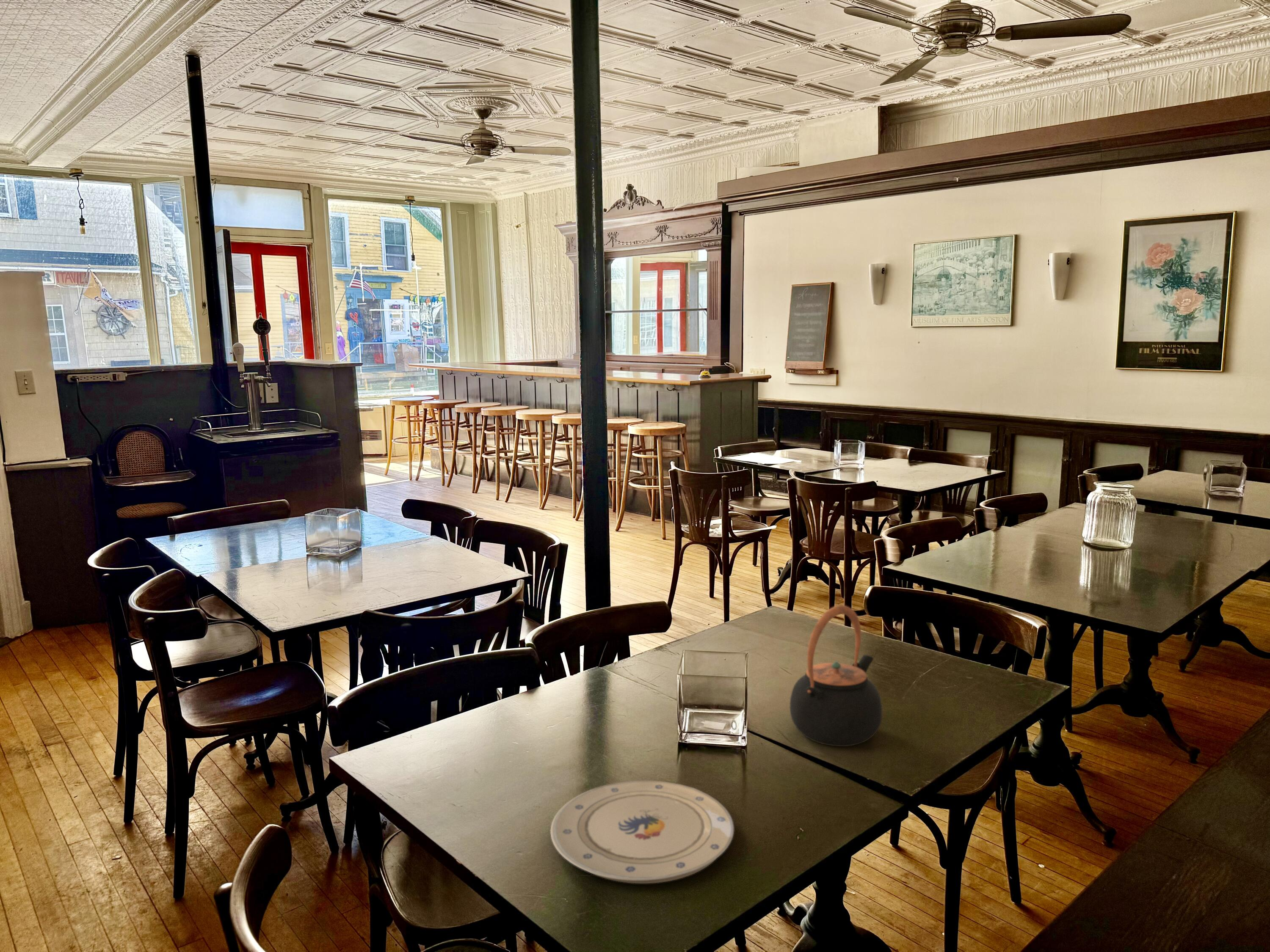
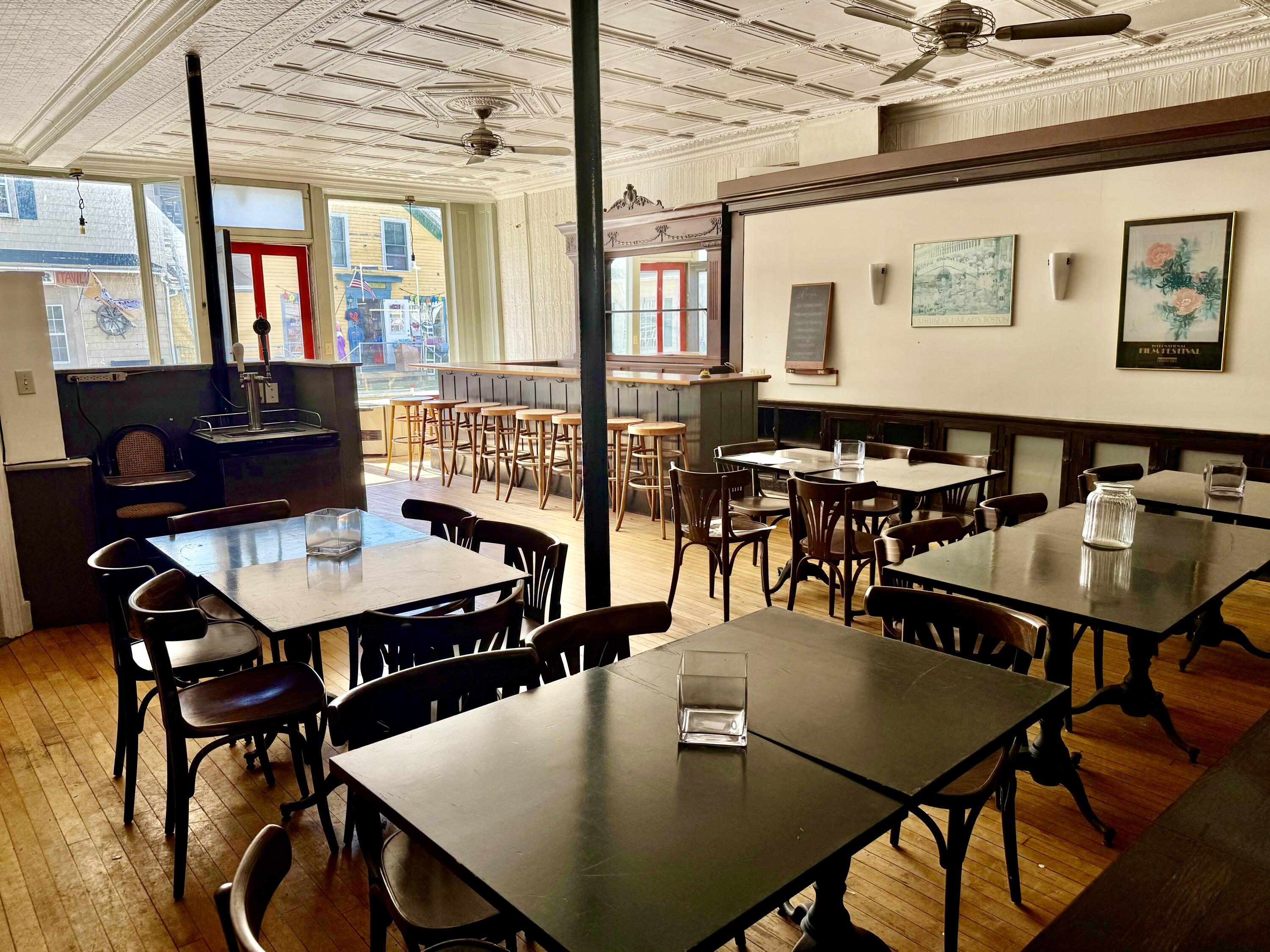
- plate (642, 829)
- teapot (841, 667)
